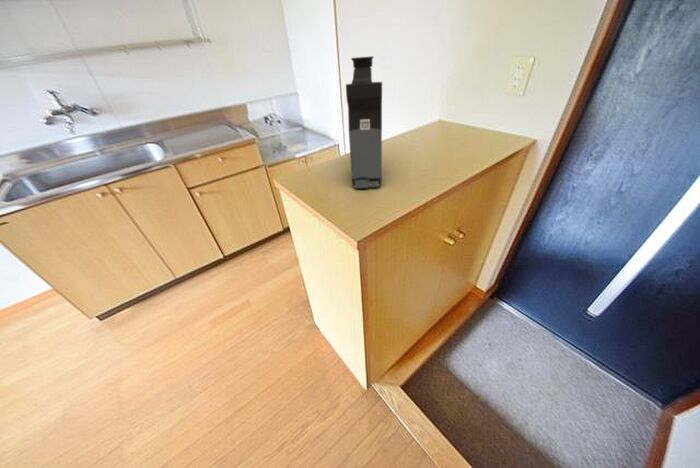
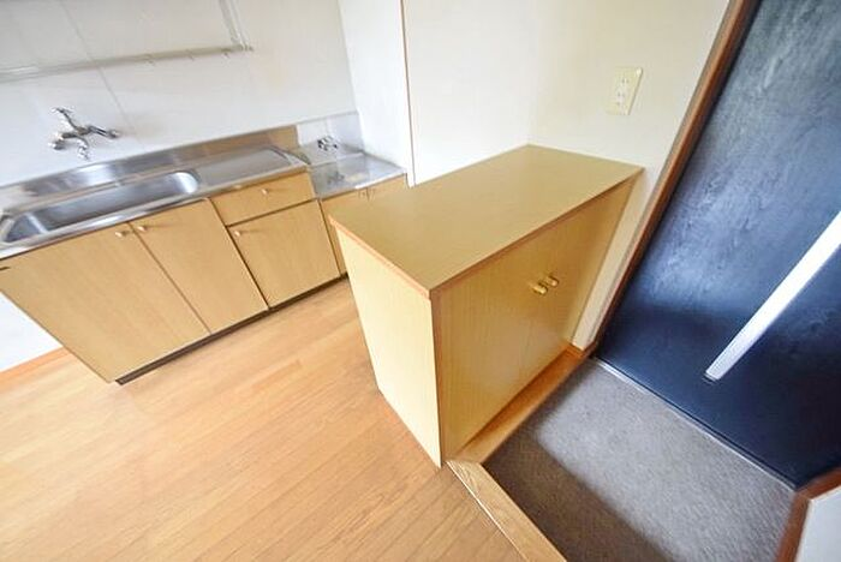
- coffee maker (366, 124)
